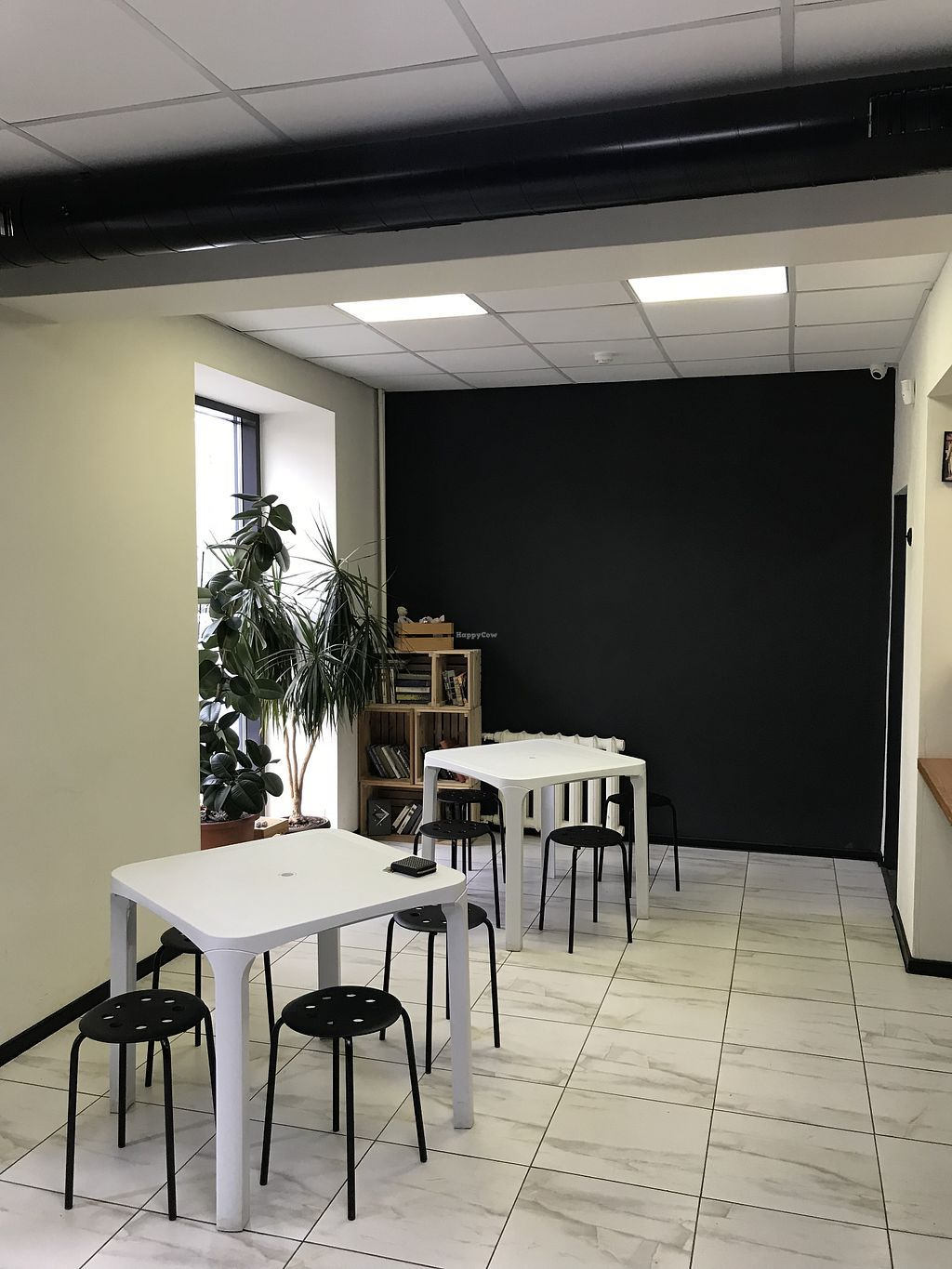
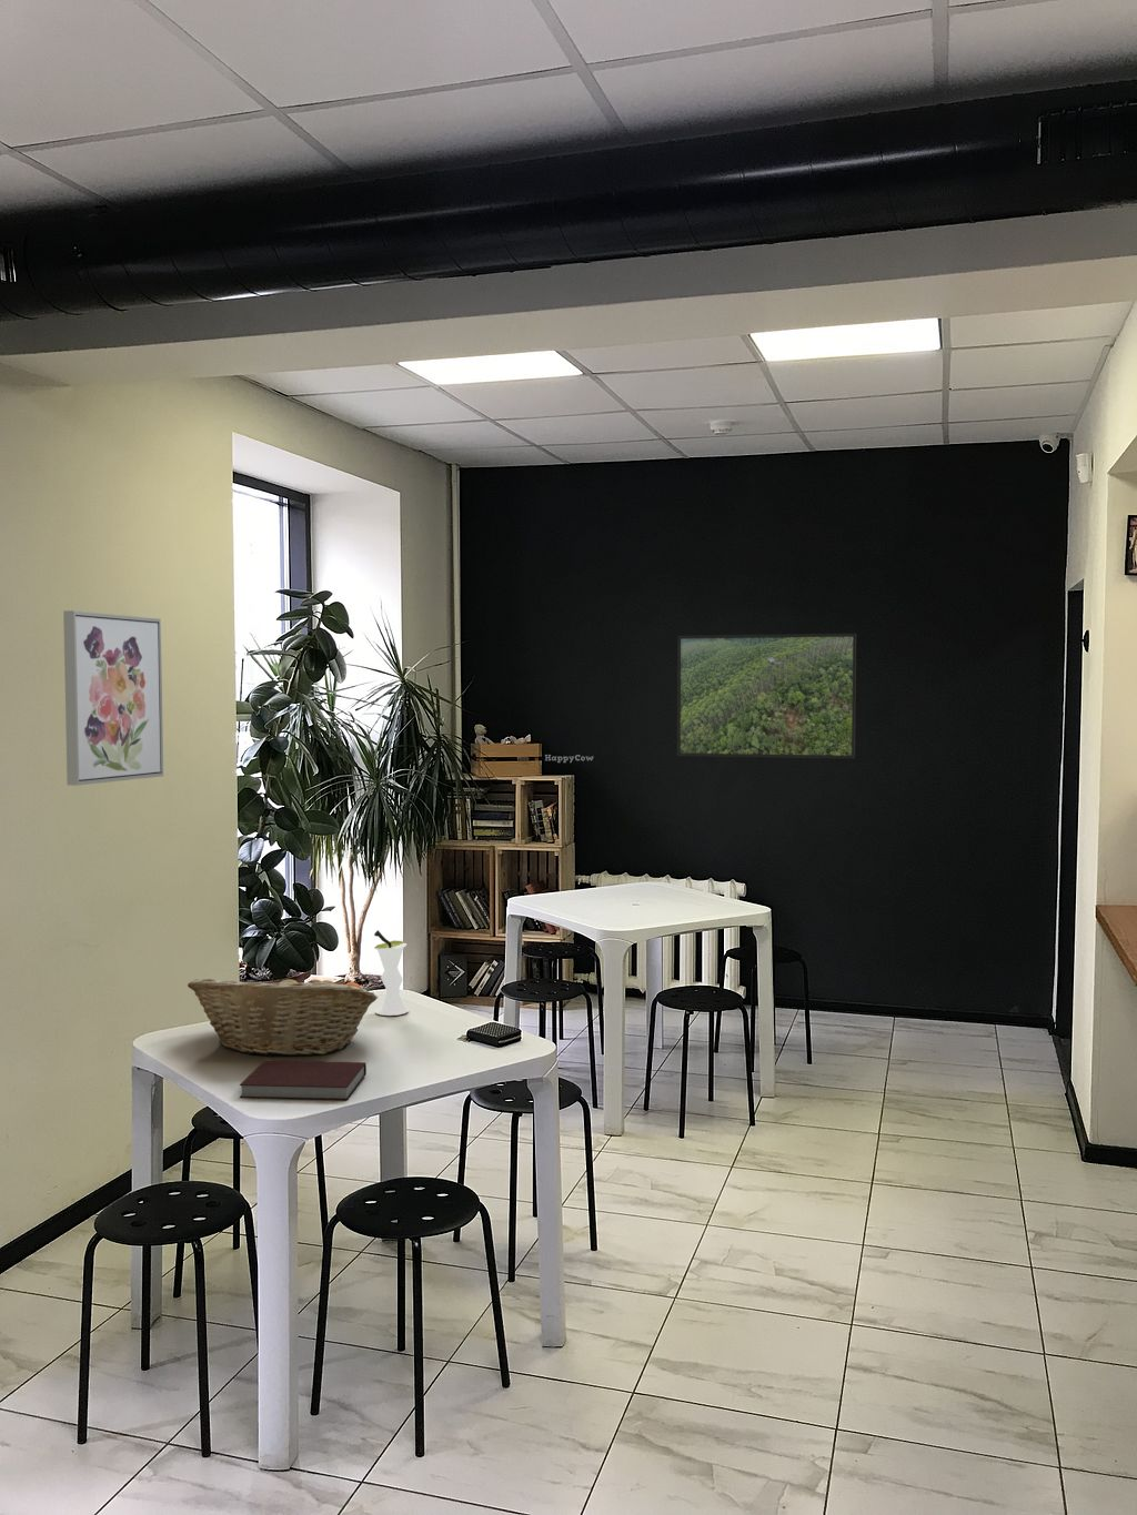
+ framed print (764, 696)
+ wall art (116, 697)
+ fruit basket (283, 1004)
+ vase (391, 969)
+ notebook (305, 1079)
